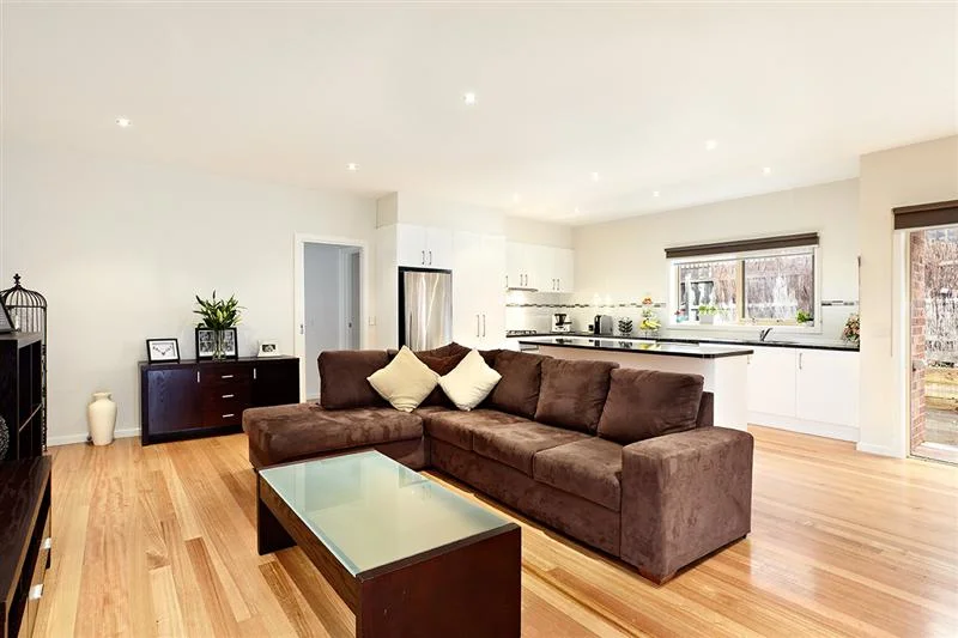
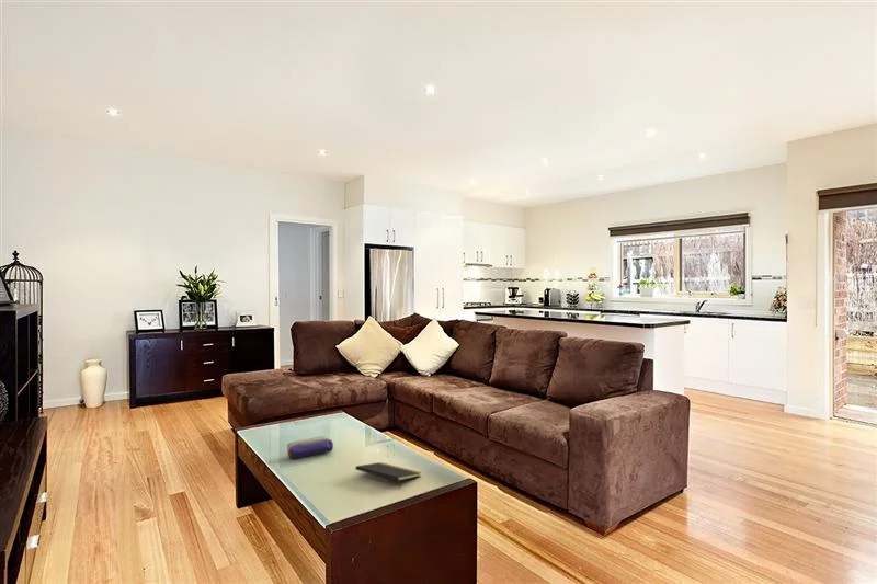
+ pencil case (310, 447)
+ notepad (388, 470)
